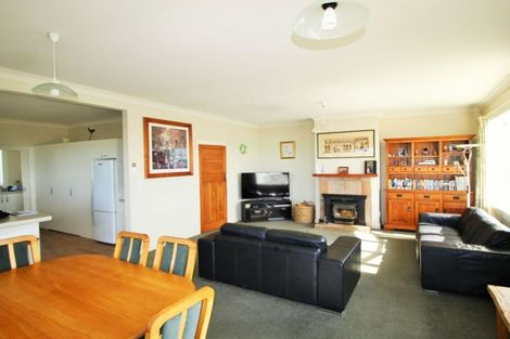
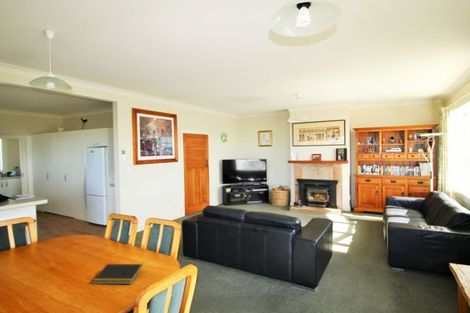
+ notepad (118, 273)
